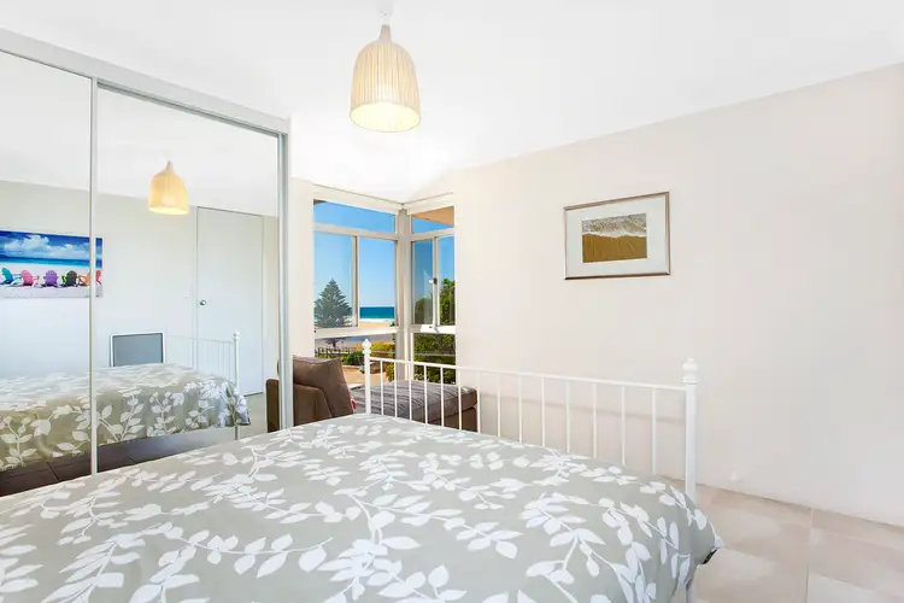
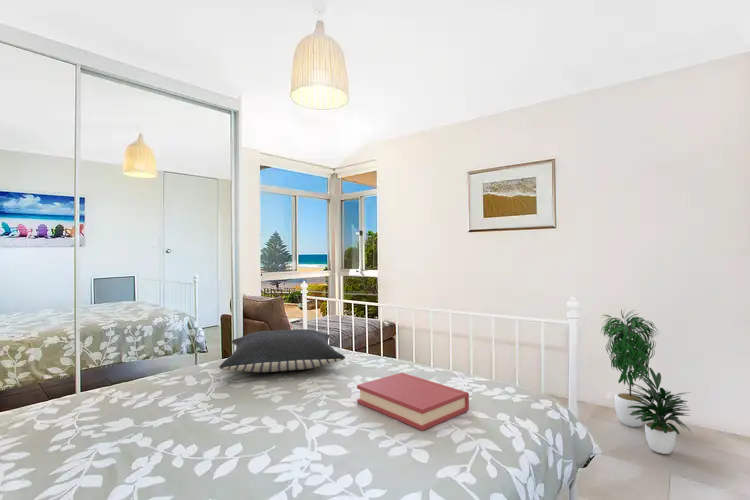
+ pillow (283, 349)
+ potted plant (640, 372)
+ hardback book (411, 397)
